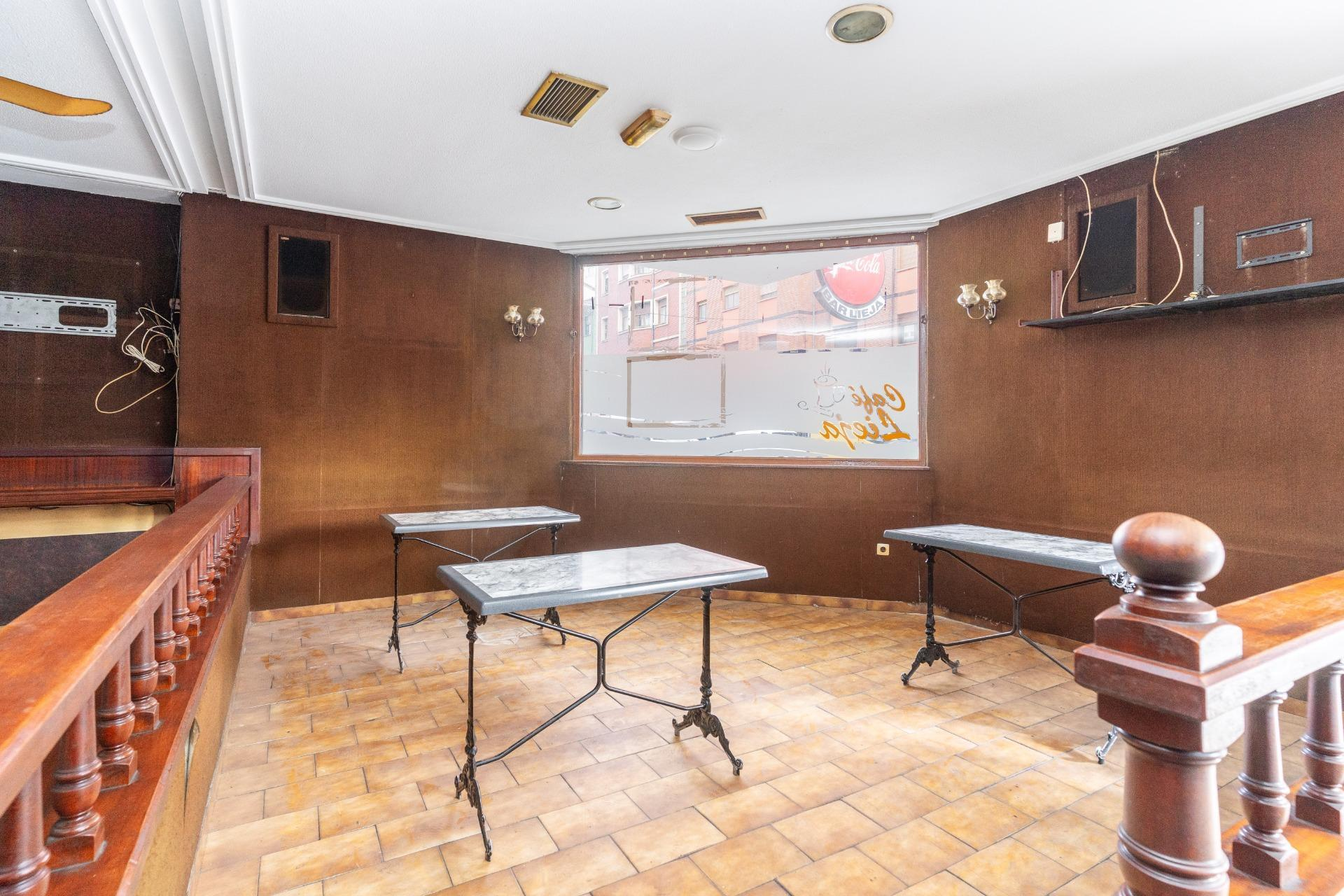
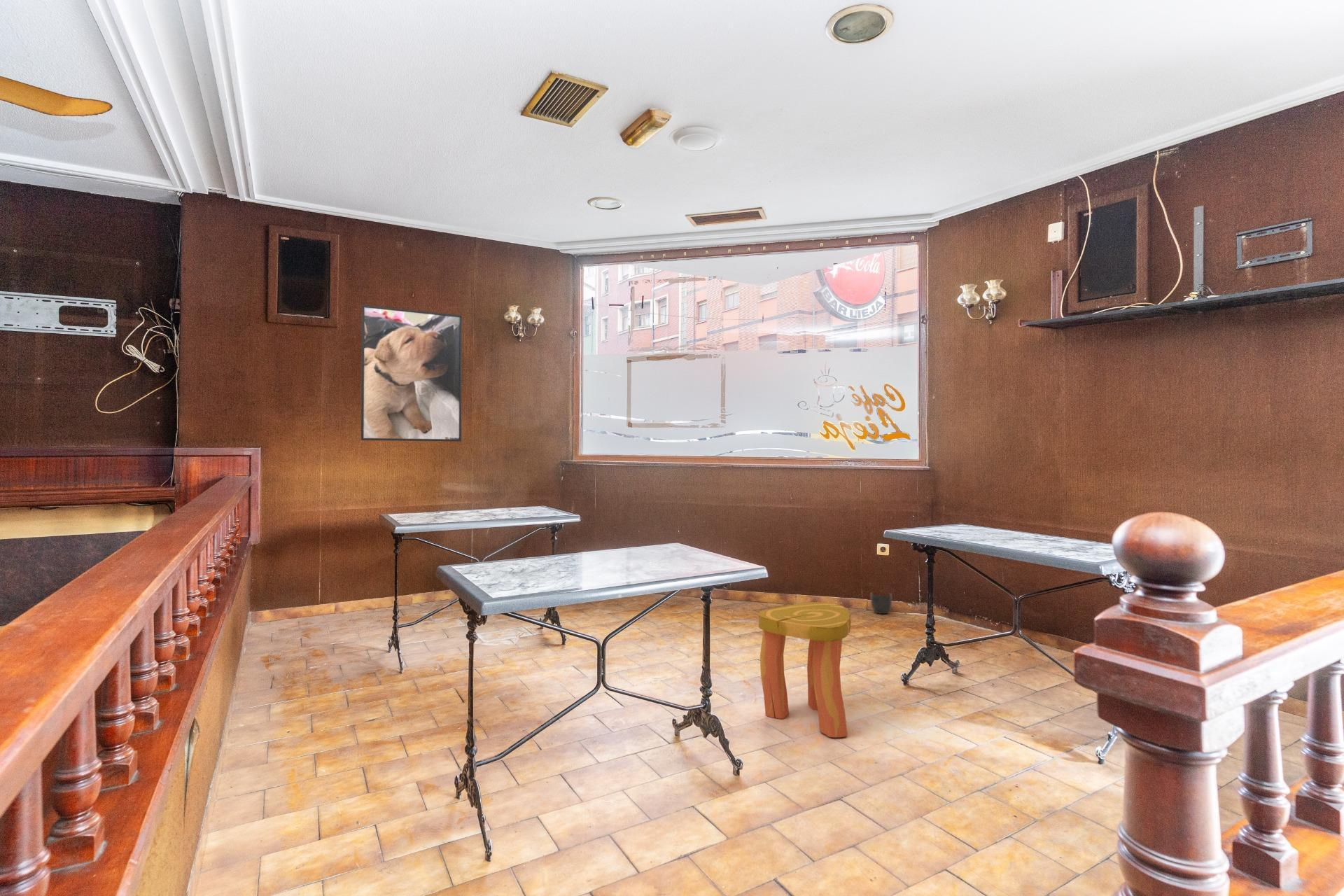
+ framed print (413, 375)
+ planter (881, 603)
+ stool (811, 667)
